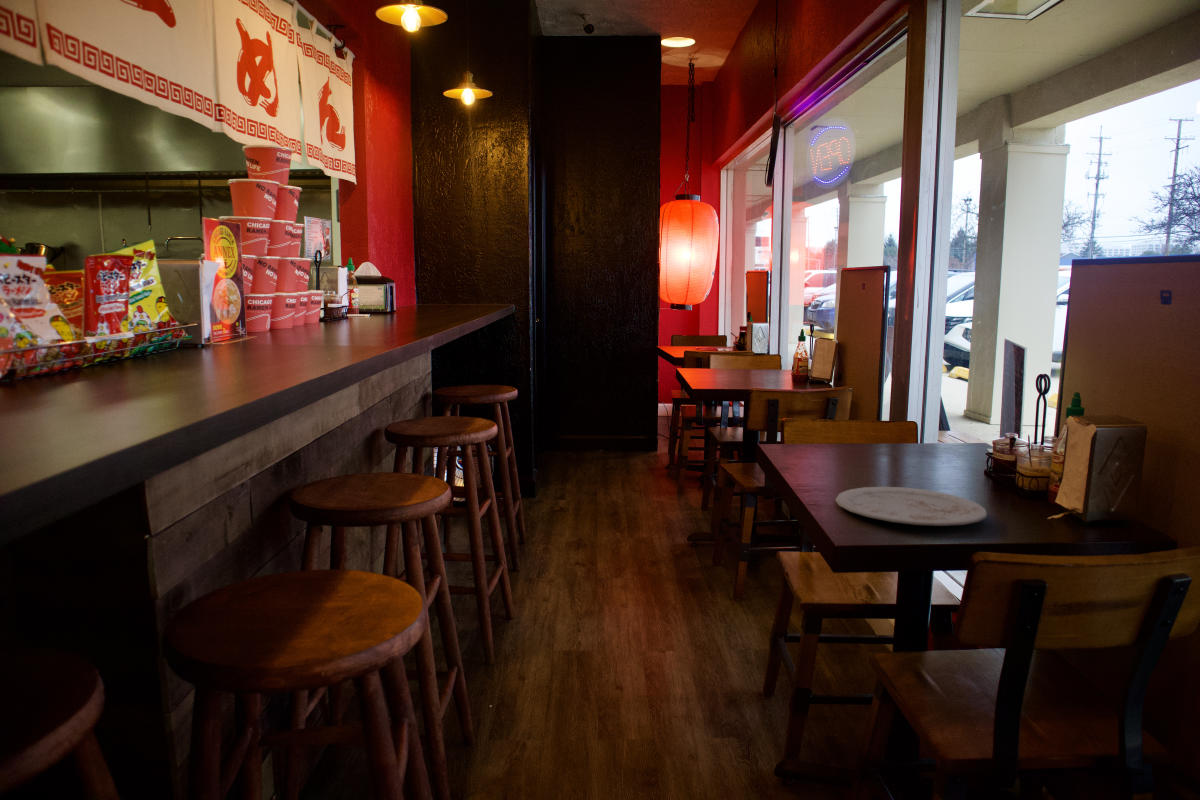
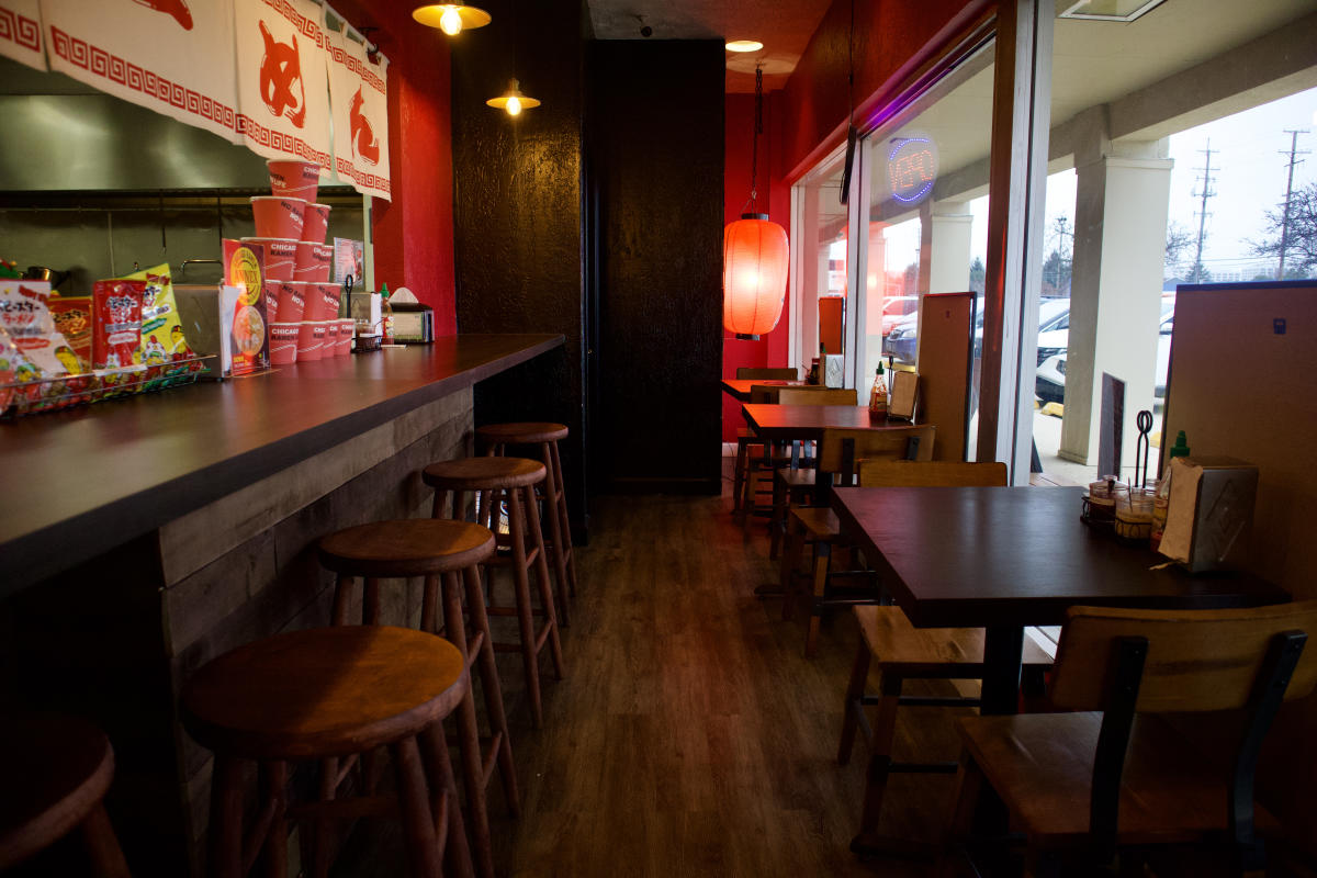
- plate (908, 506)
